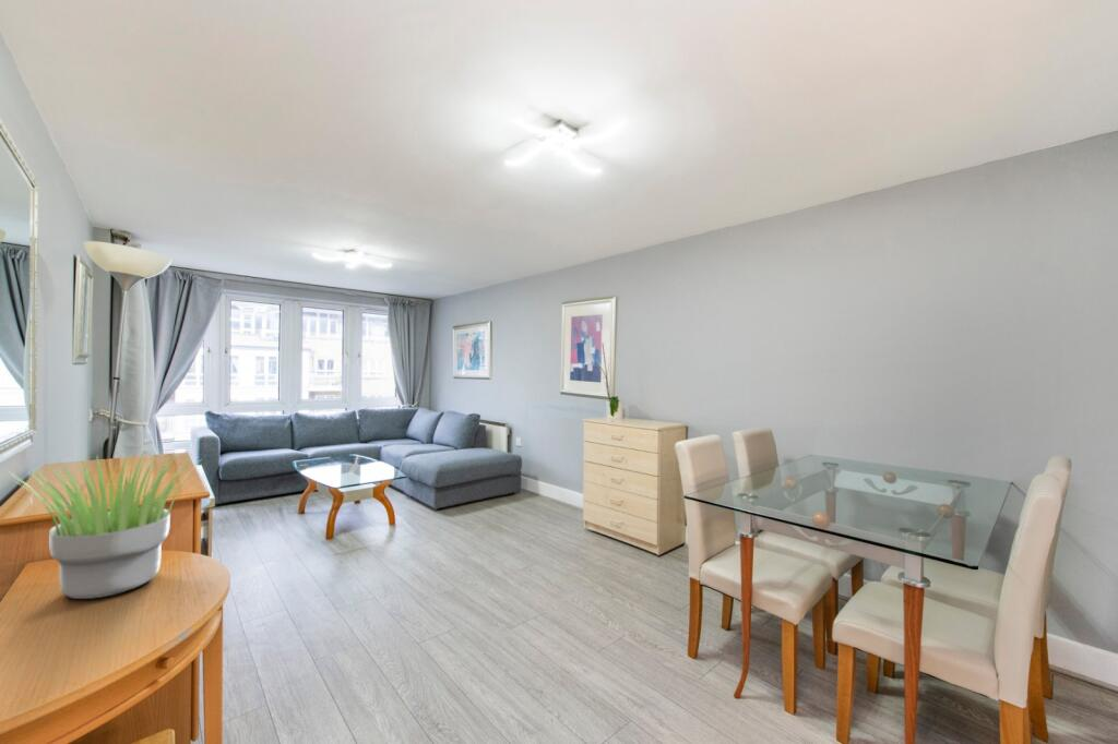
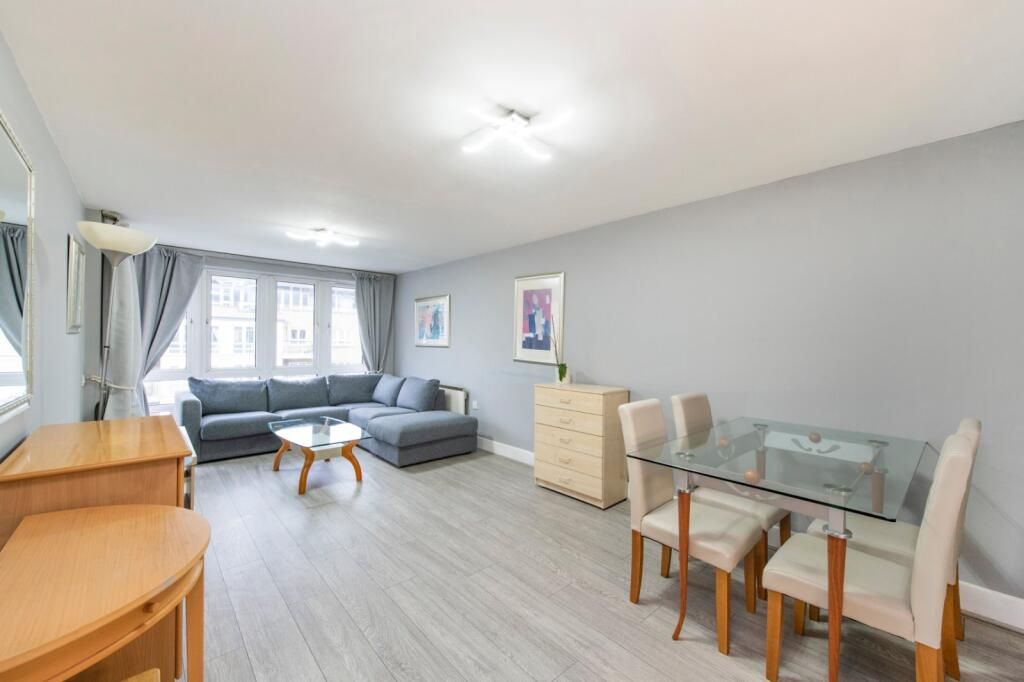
- potted plant (116, 524)
